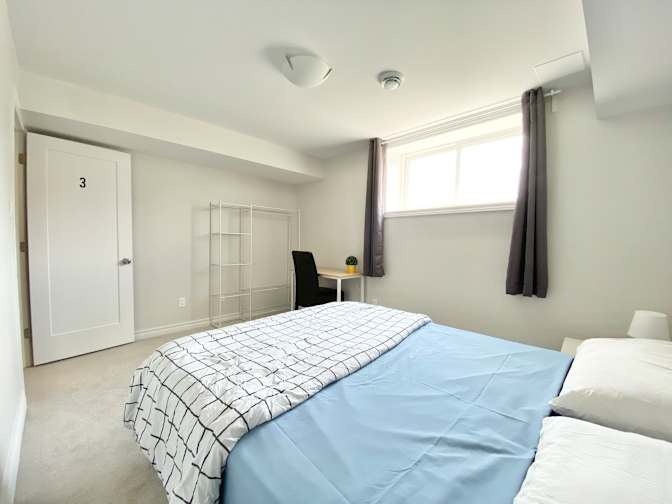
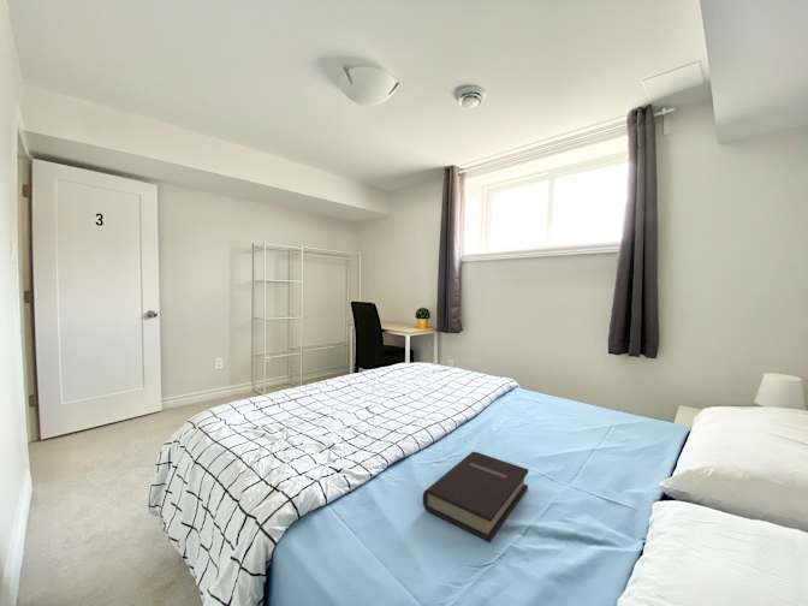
+ book (477, 487)
